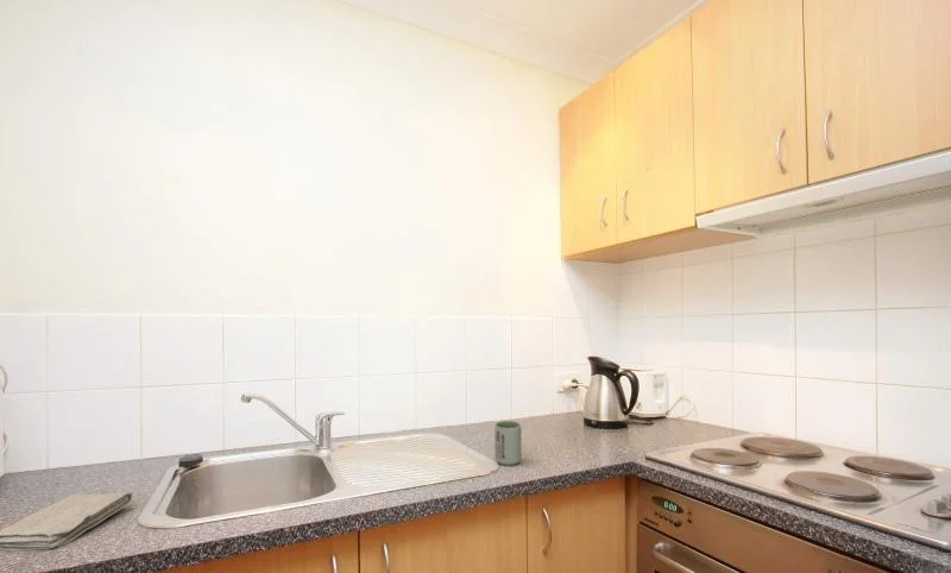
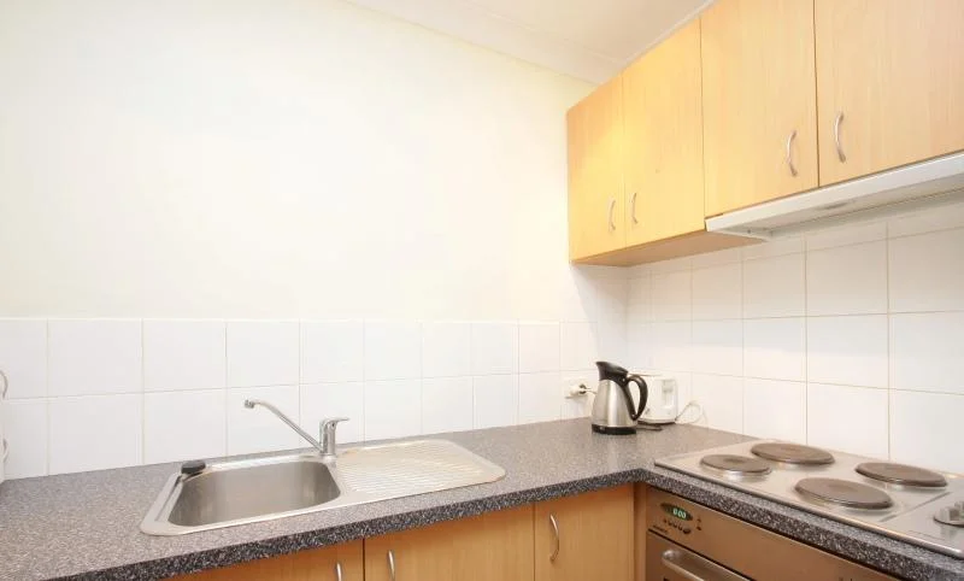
- washcloth (65, 517)
- cup (508, 442)
